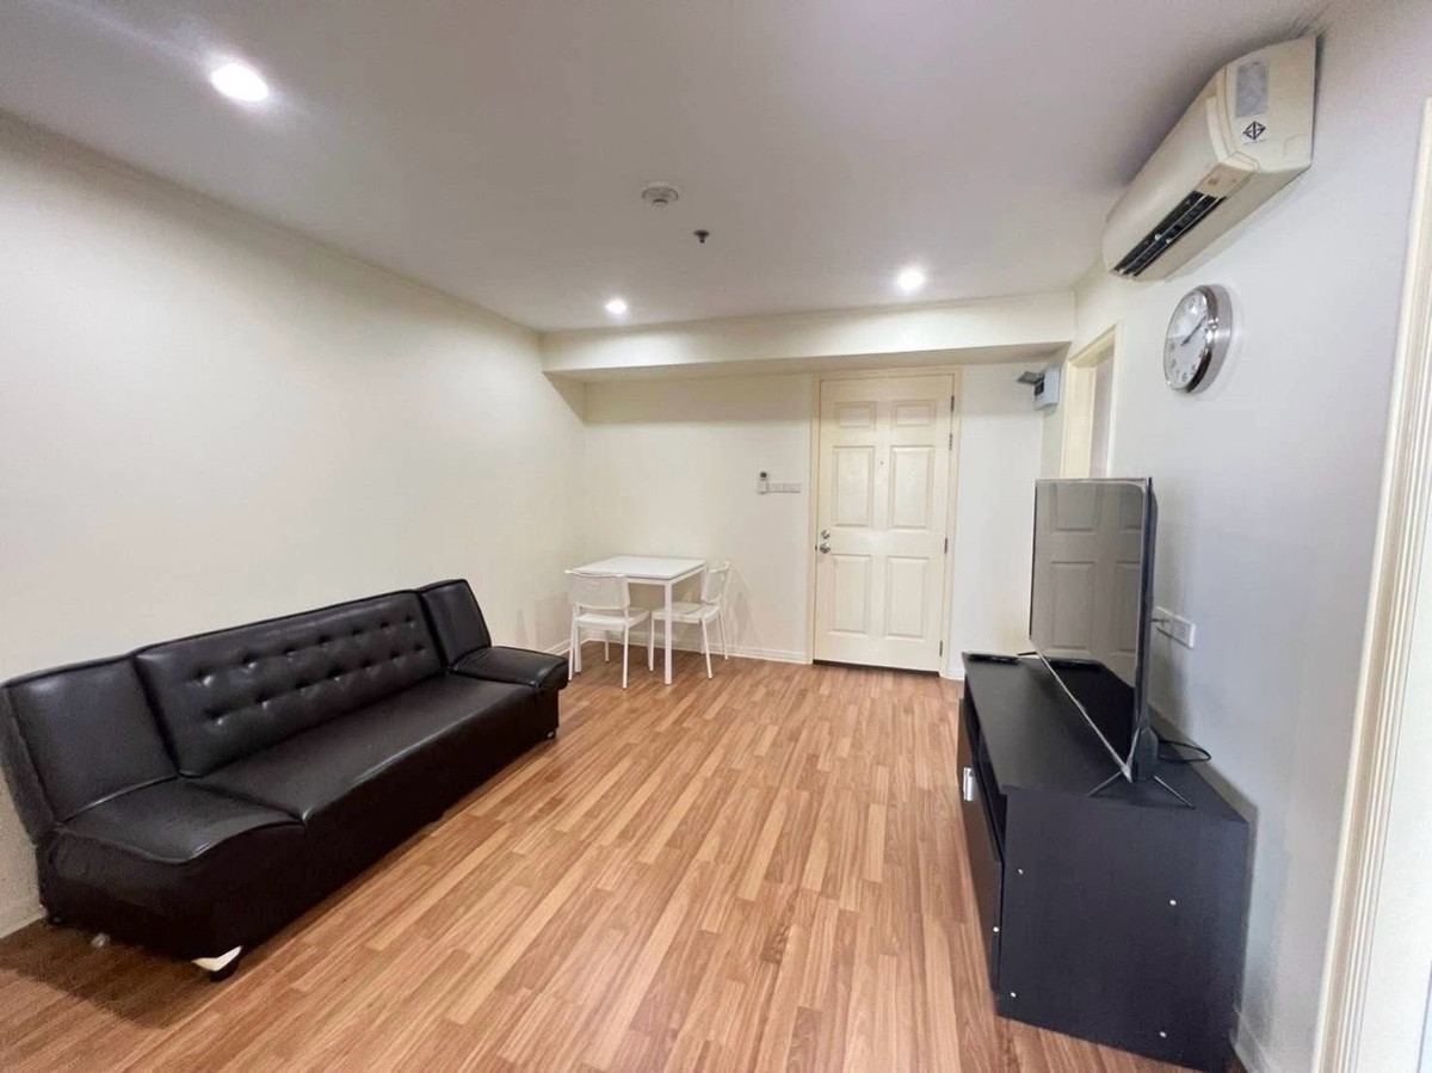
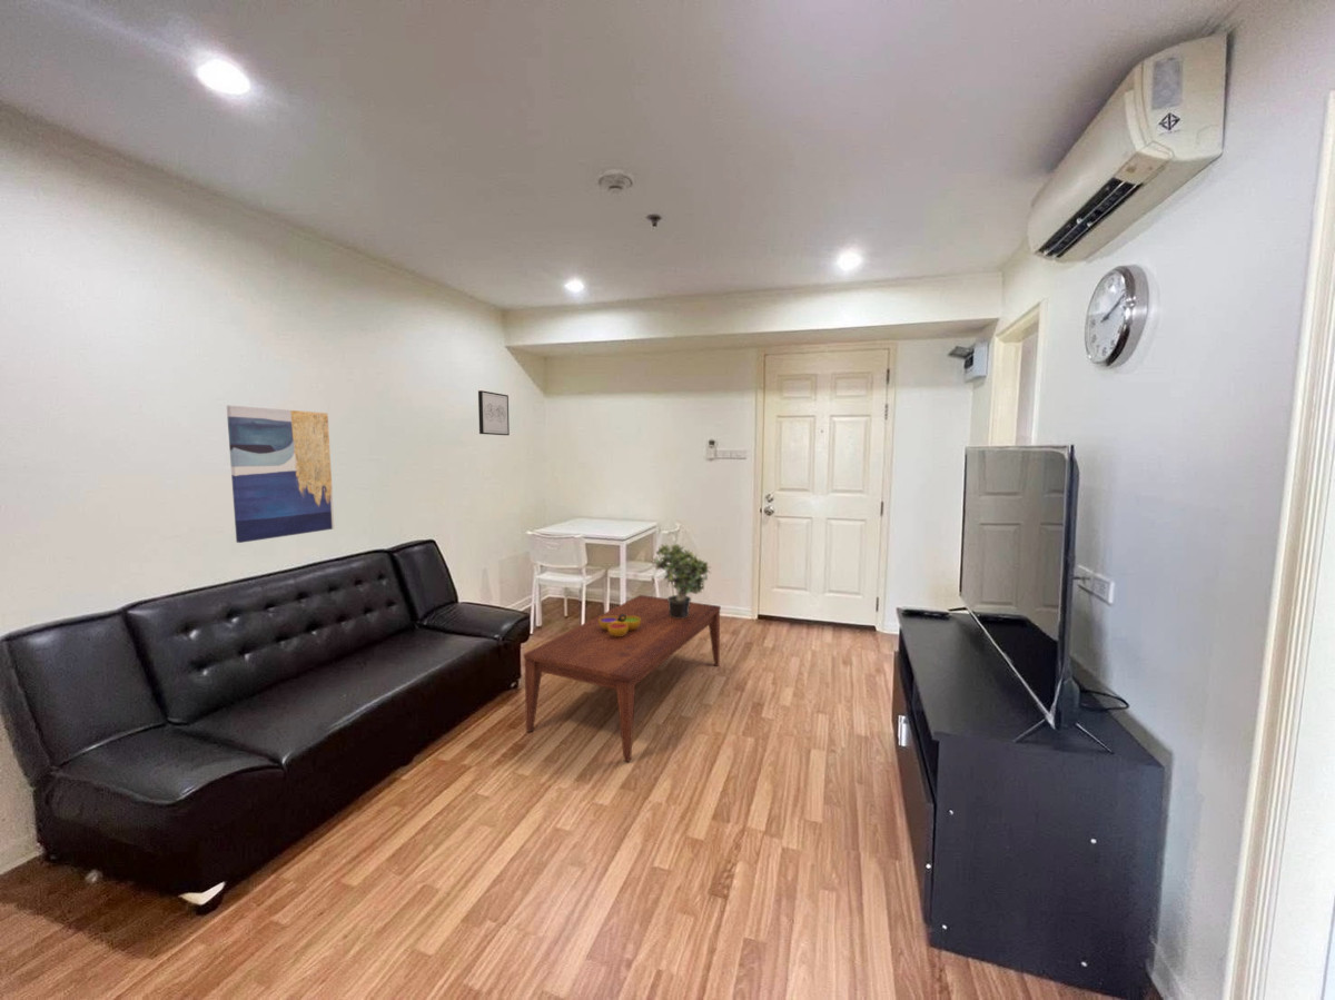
+ coffee table (635, 660)
+ decorative bowl (619, 623)
+ wall art (494, 414)
+ wall art (285, 473)
+ potted plant (676, 580)
